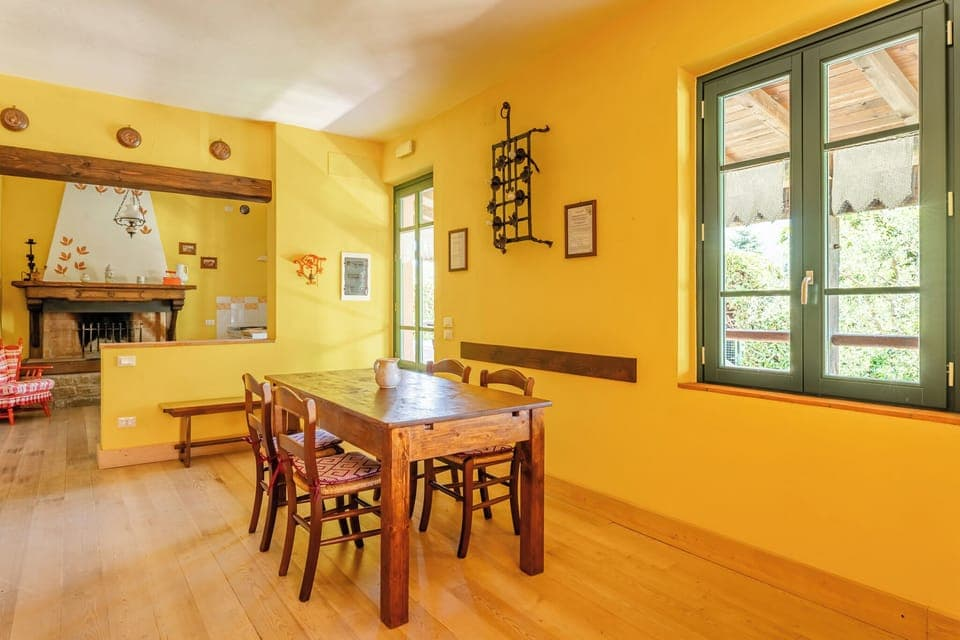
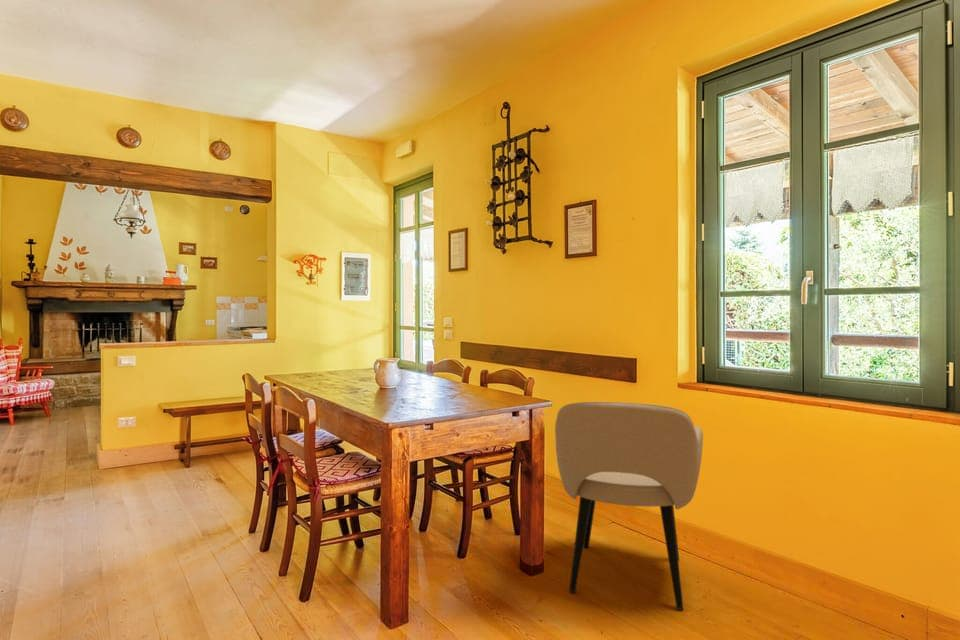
+ armchair (625, 487)
